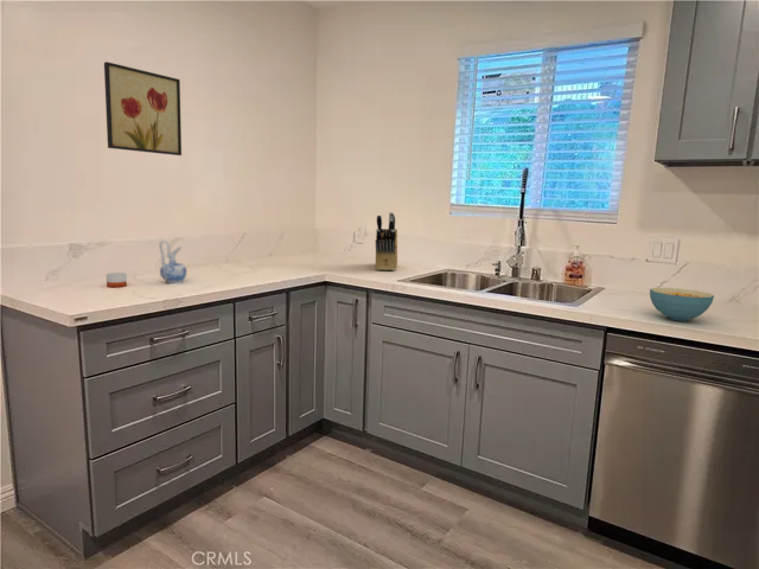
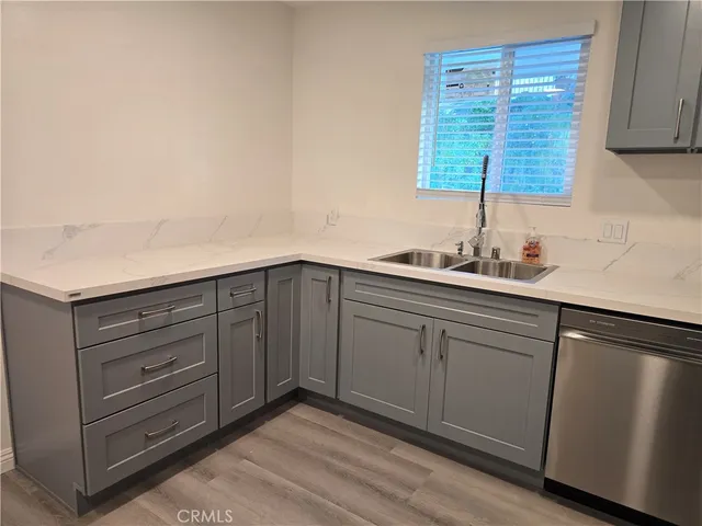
- cereal bowl (678, 305)
- ceramic pitcher (173, 261)
- wall art (143, 111)
- candle (116, 273)
- knife block (387, 239)
